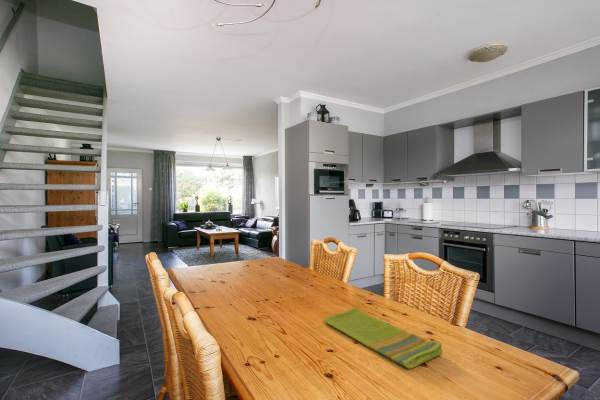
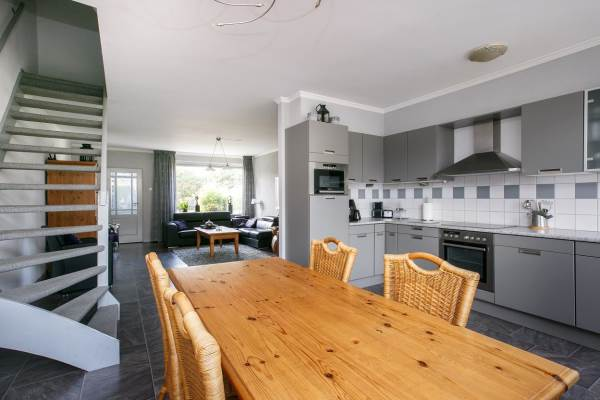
- dish towel (376, 332)
